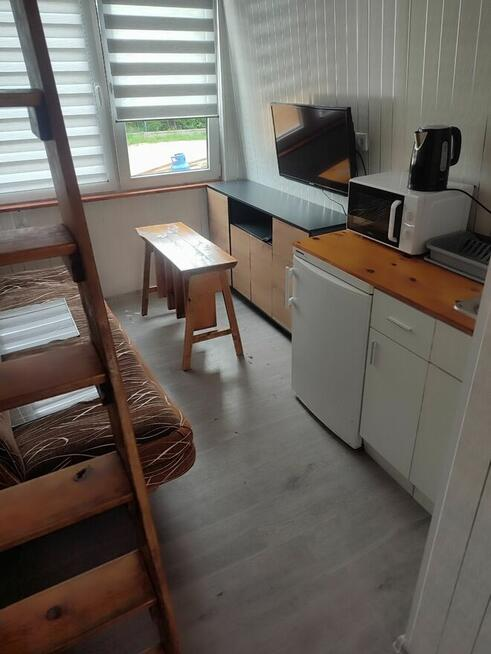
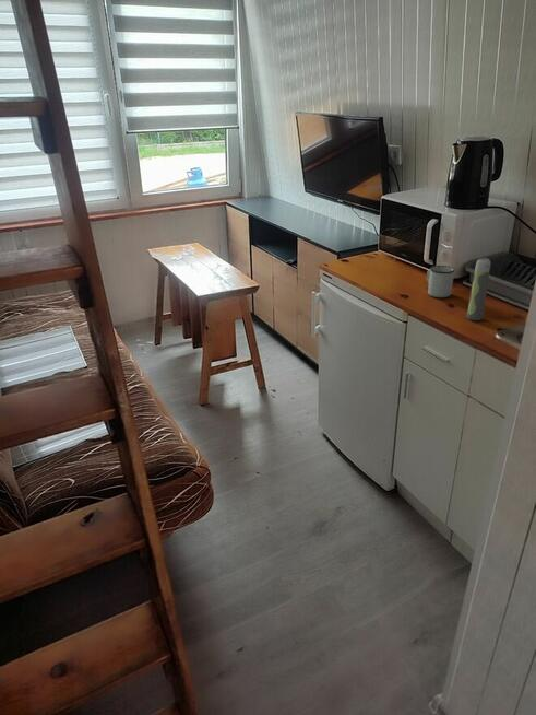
+ spray bottle (478, 289)
+ mug (437, 280)
